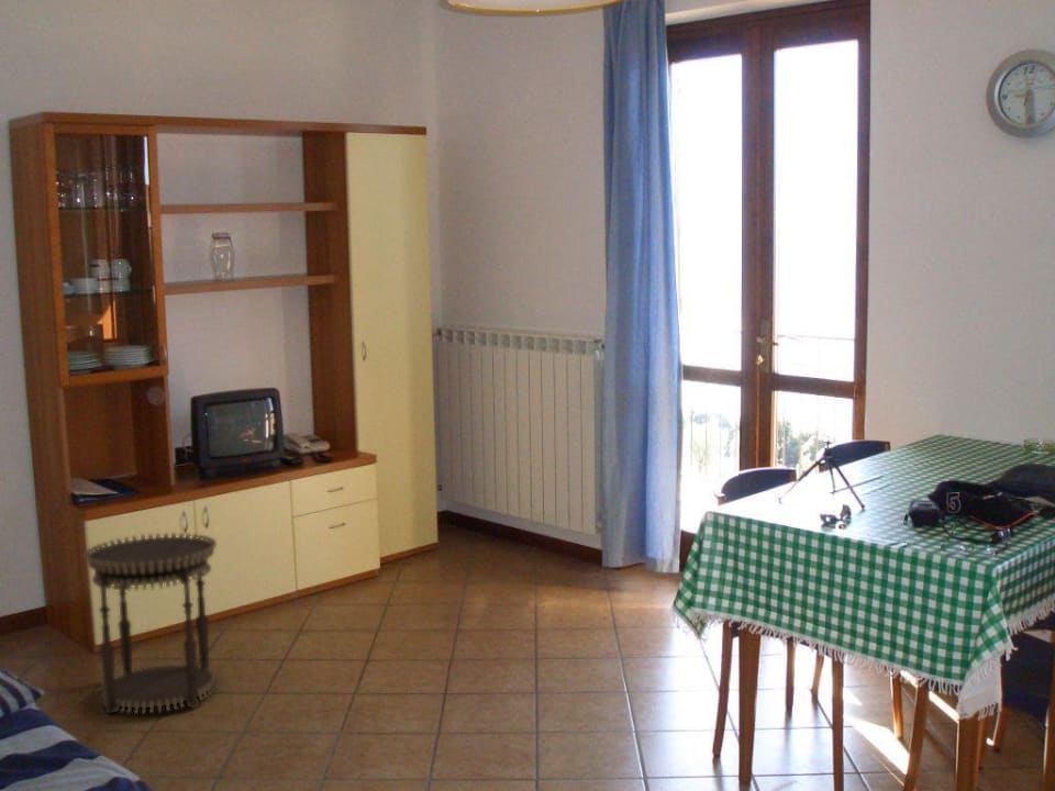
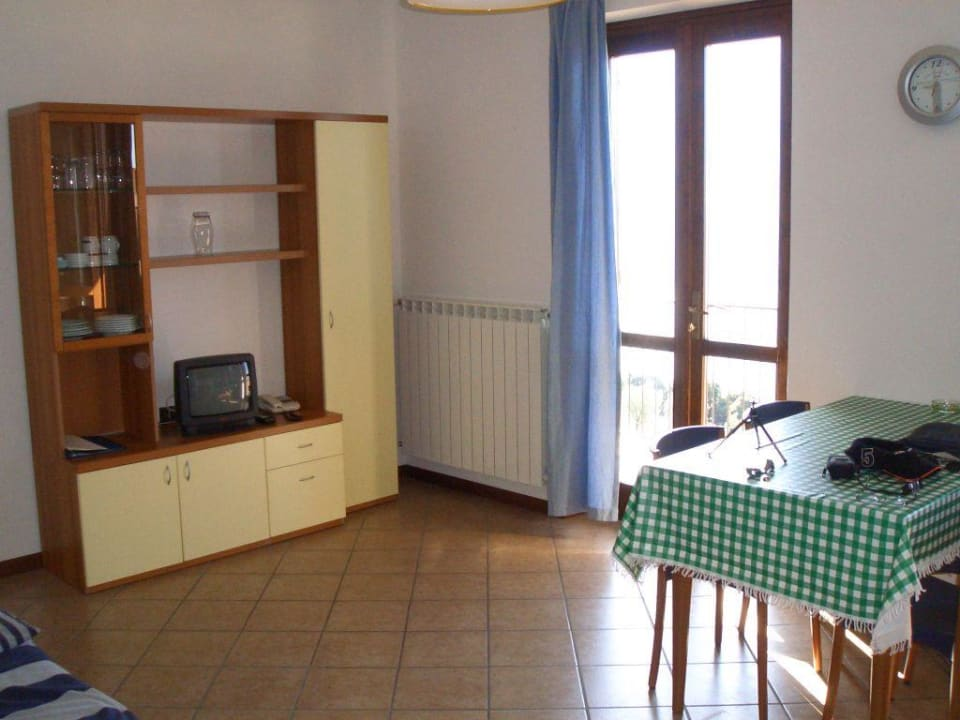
- side table (130, 622)
